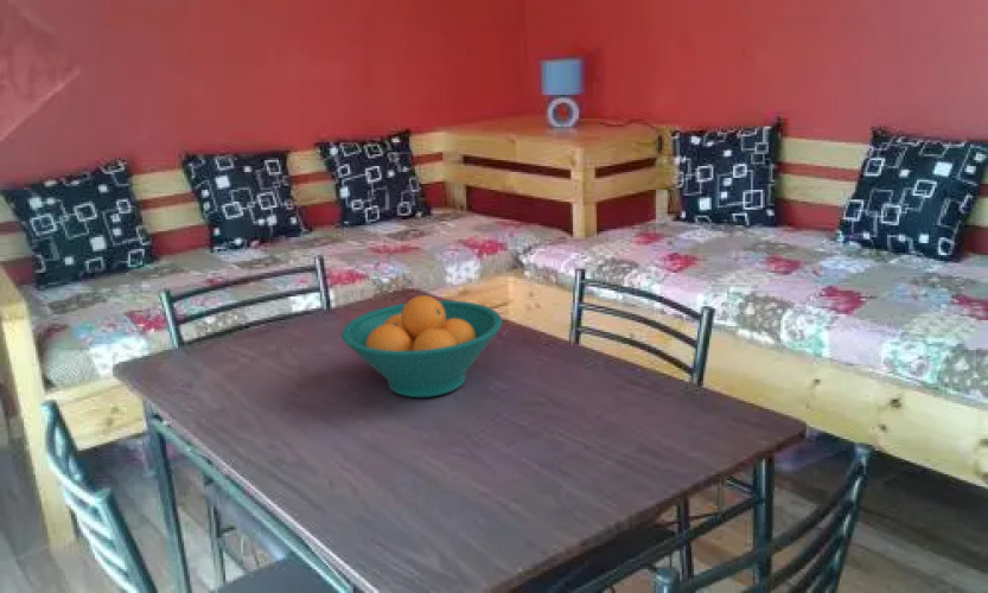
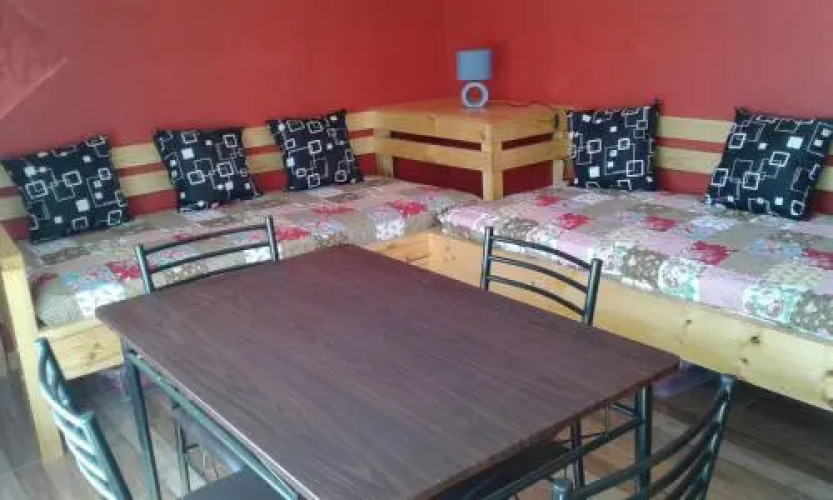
- fruit bowl (423, 340)
